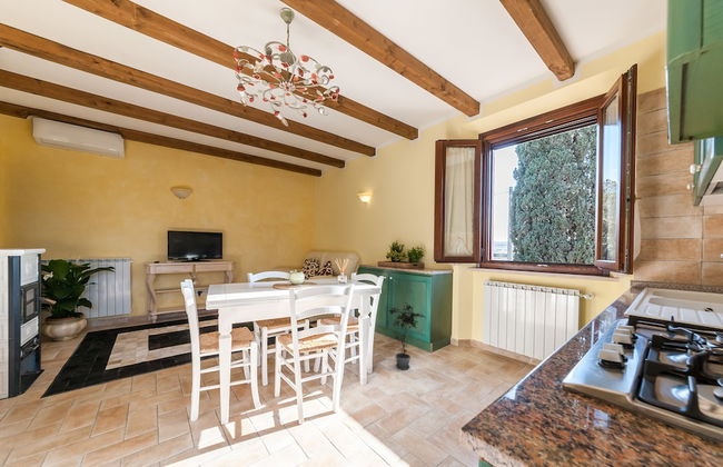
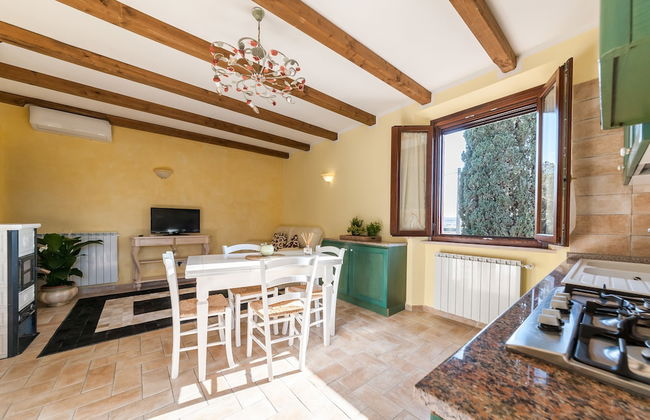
- potted plant (404, 336)
